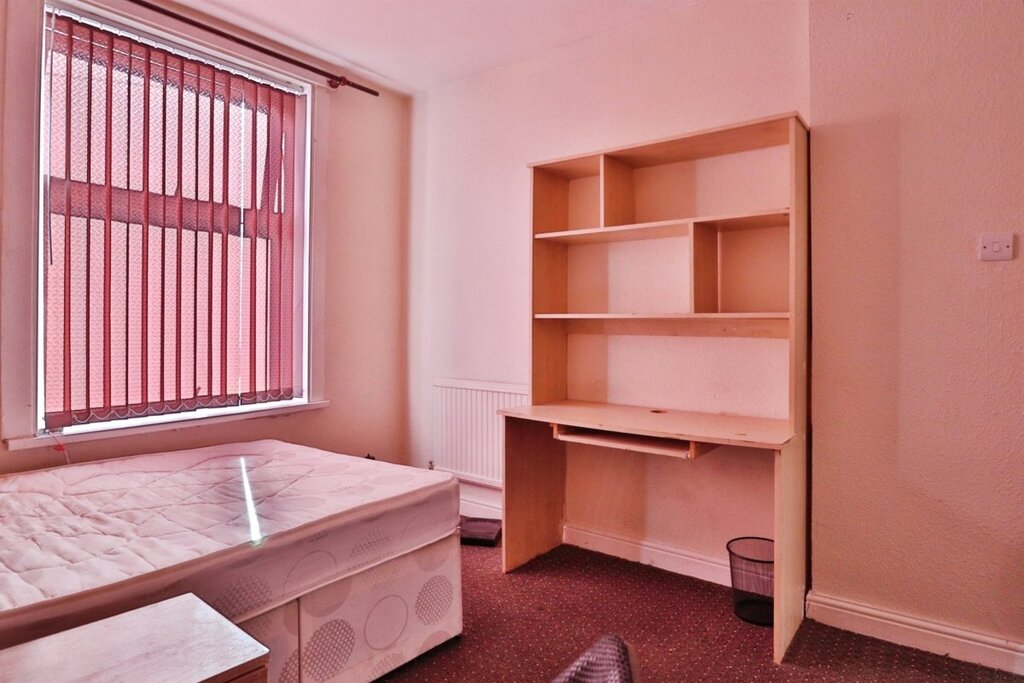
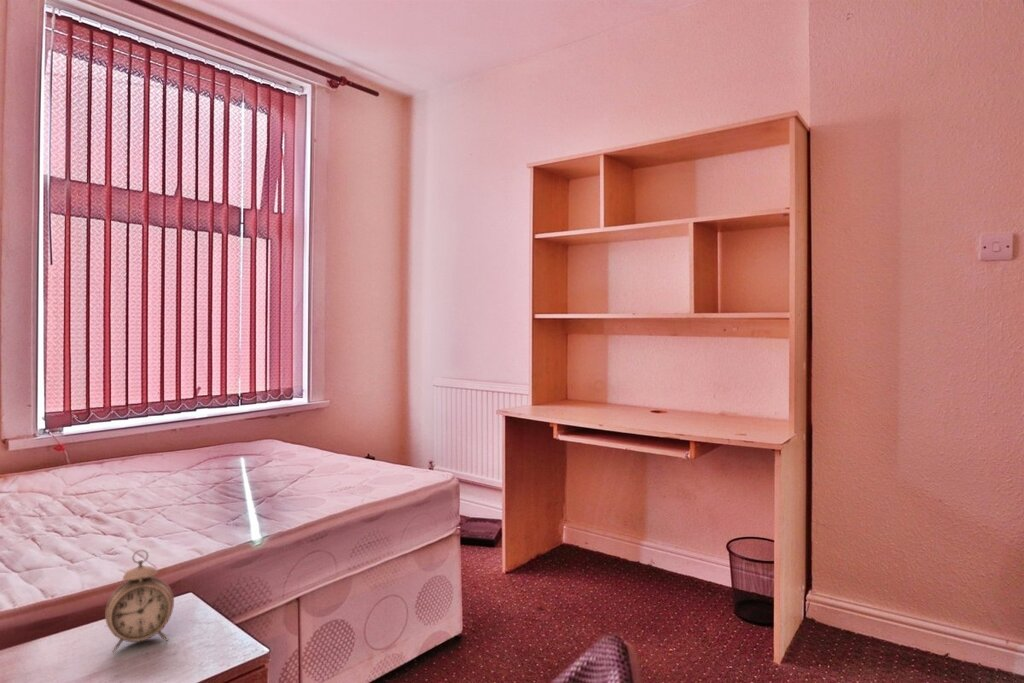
+ alarm clock (140, 596)
